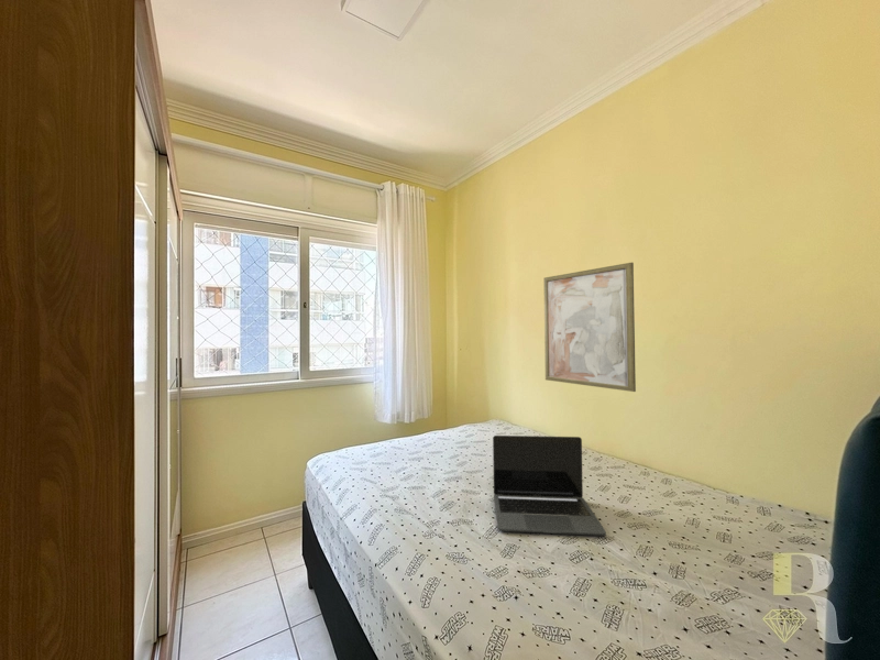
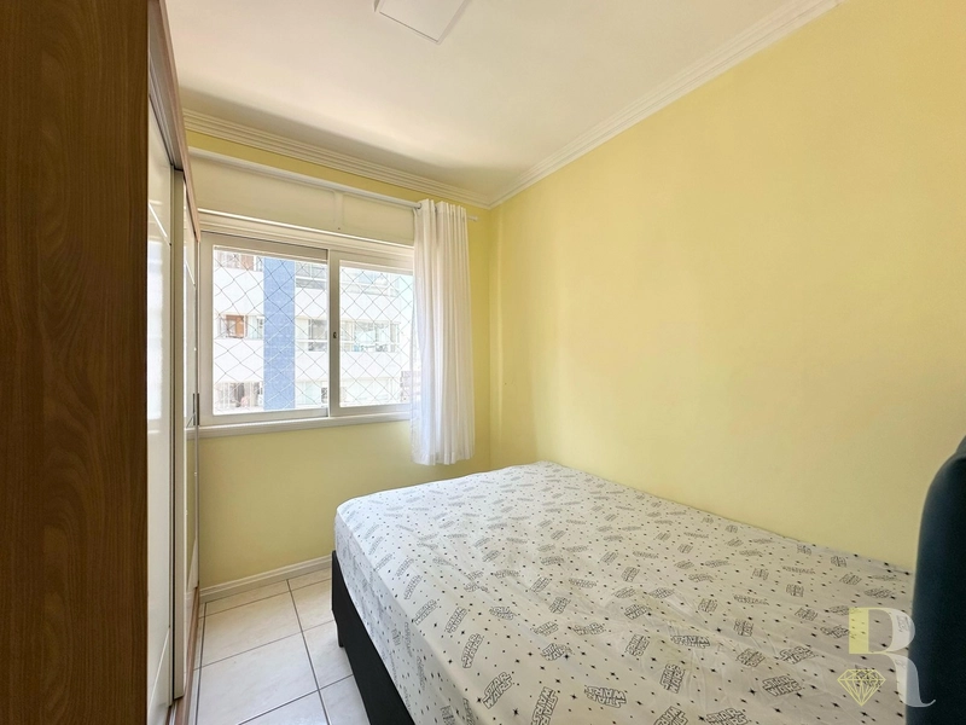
- wall art (583, 328)
- laptop (543, 480)
